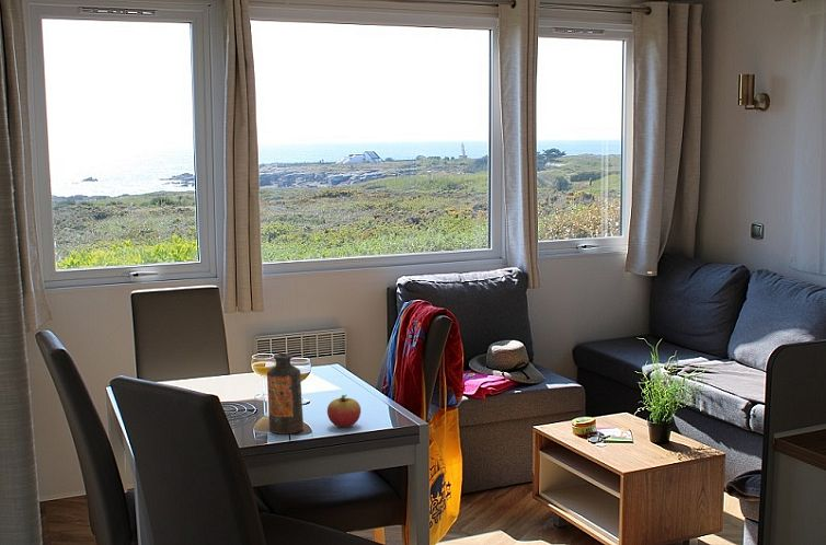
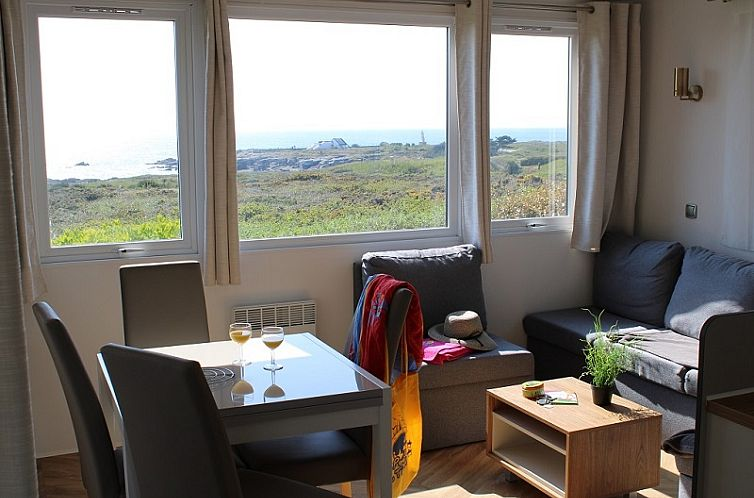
- fruit (343, 408)
- bottle (285, 392)
